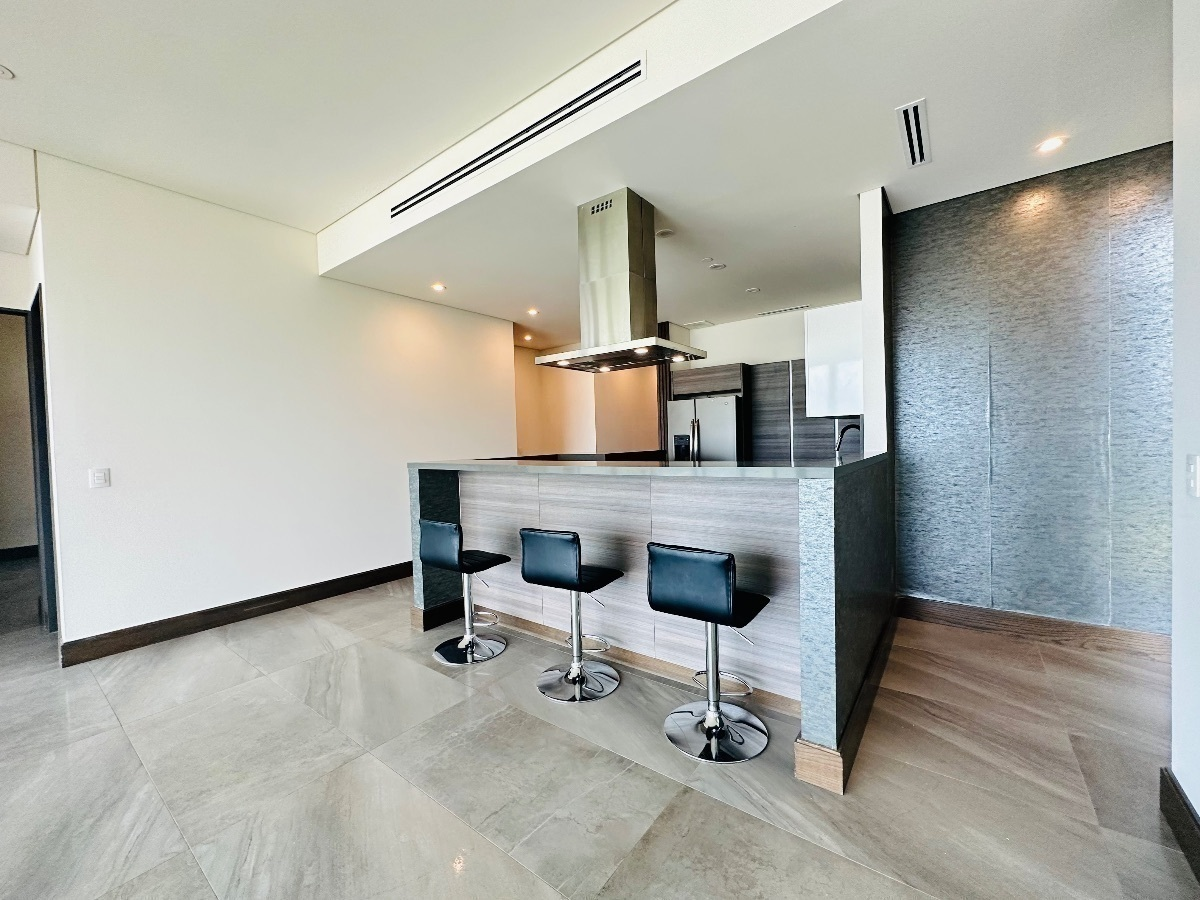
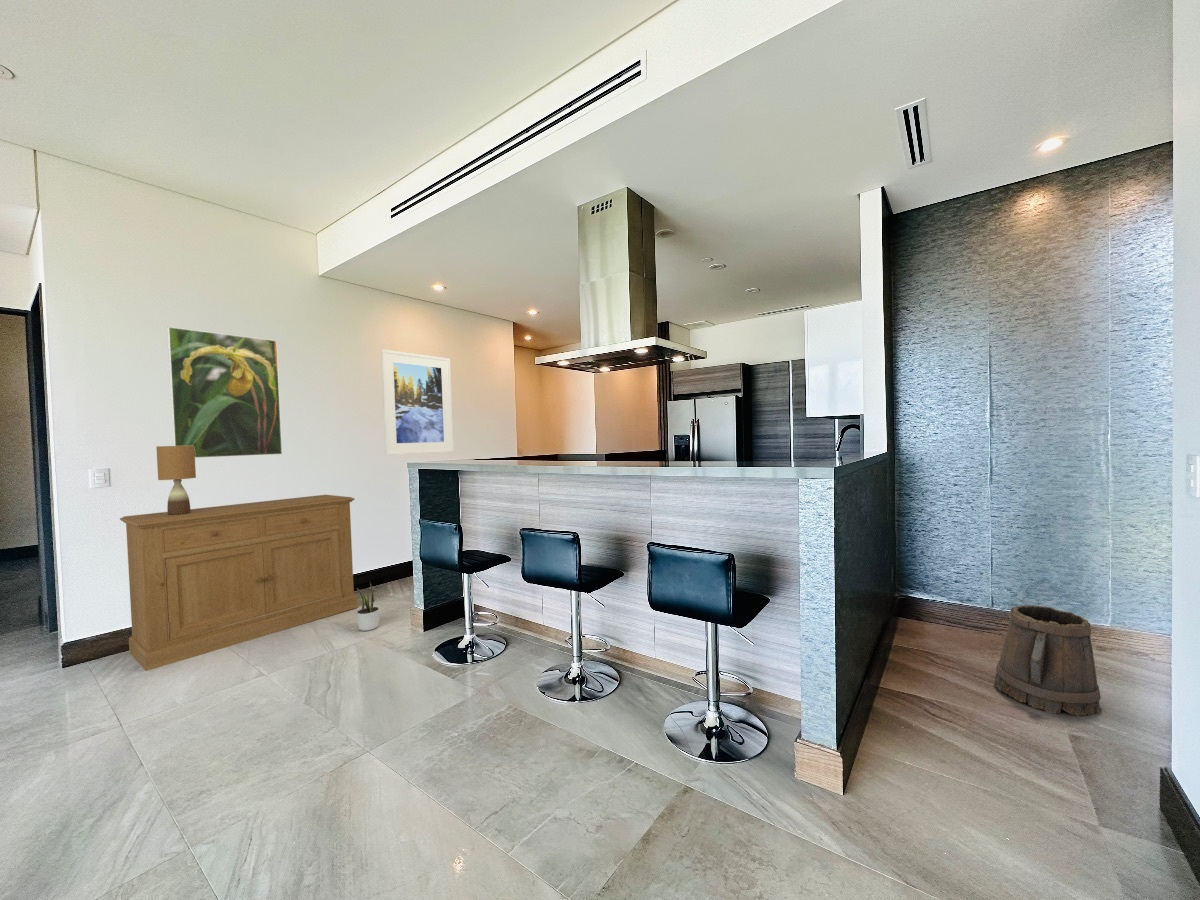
+ table lamp (177, 479)
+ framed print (419, 404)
+ sideboard (253, 567)
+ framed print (229, 395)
+ bucket (1044, 654)
+ potted plant (367, 603)
